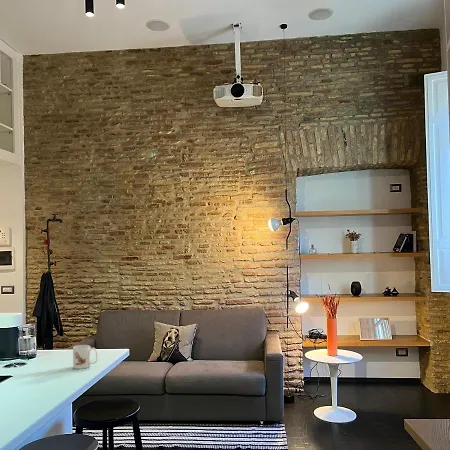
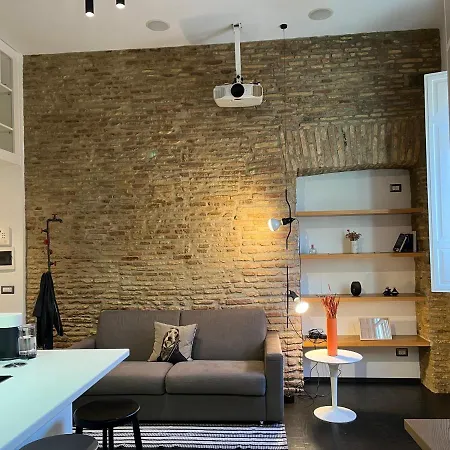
- mug (85, 356)
